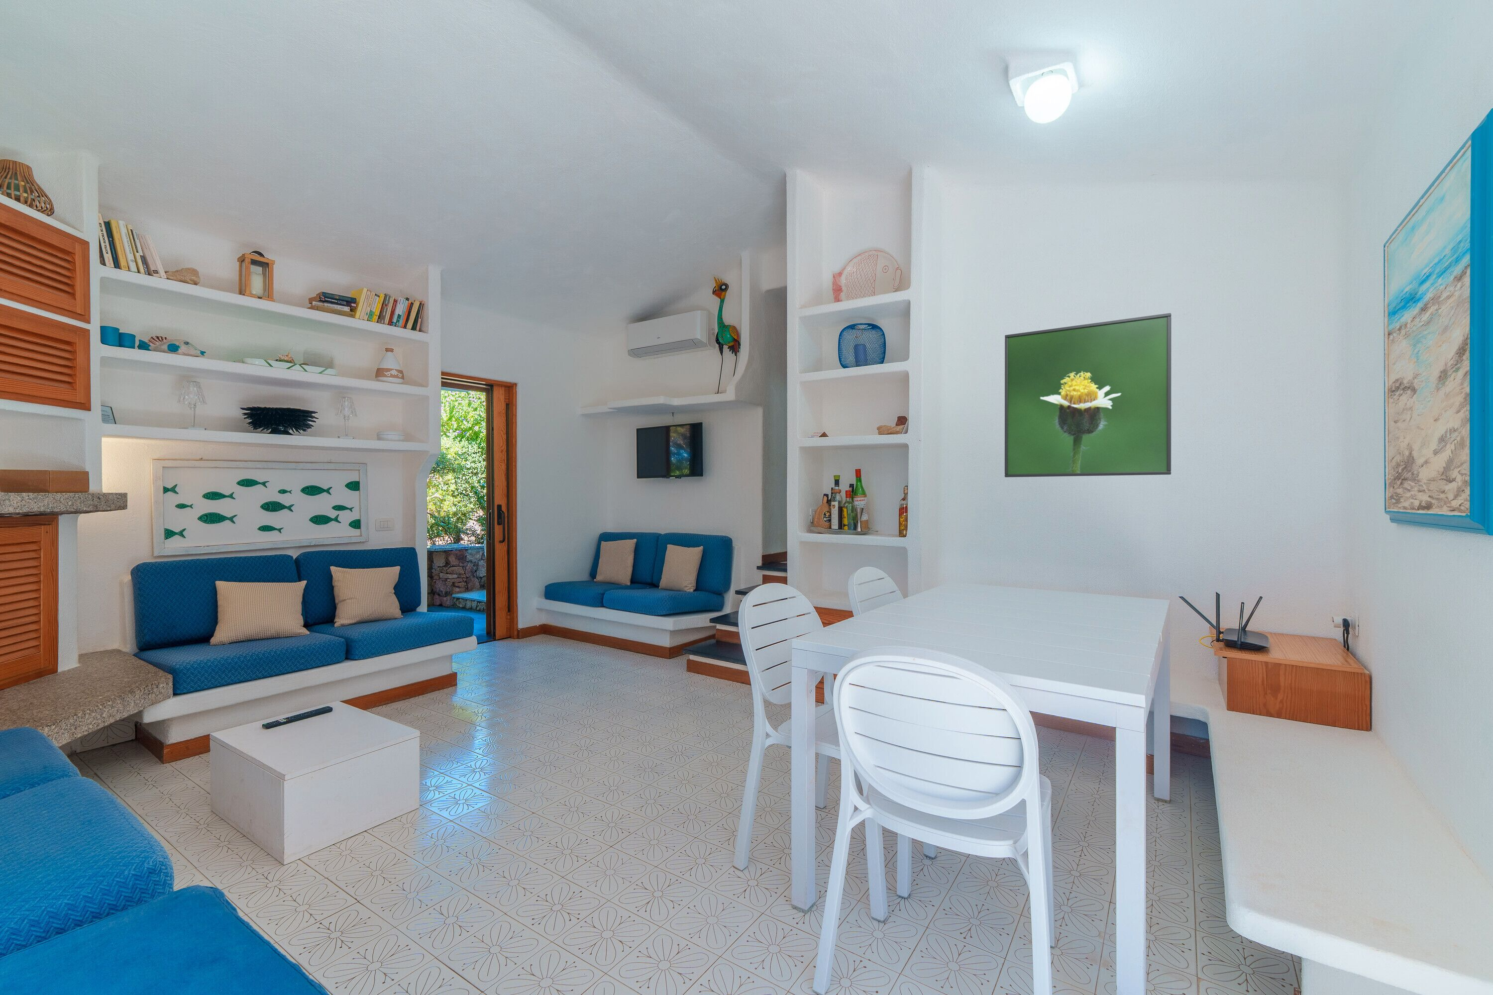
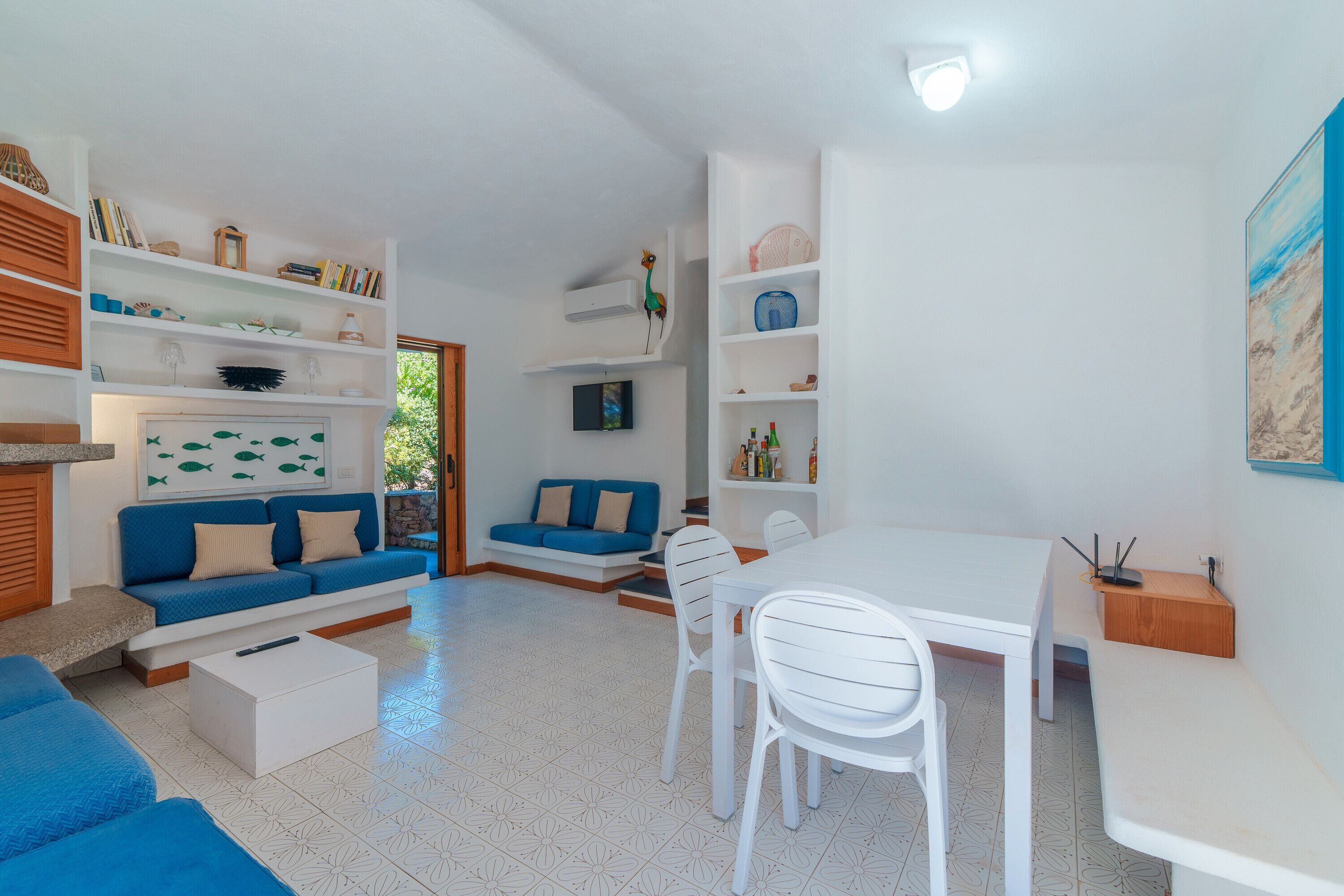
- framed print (1082, 401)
